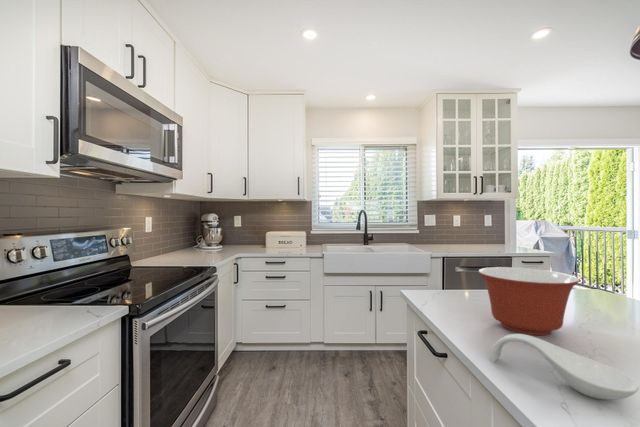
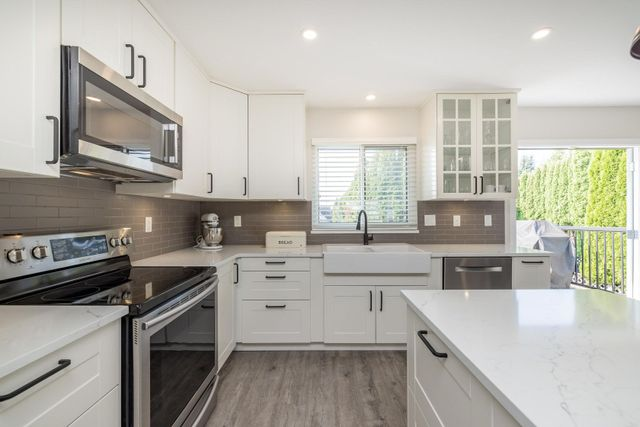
- mixing bowl (525, 300)
- spoon rest (555, 361)
